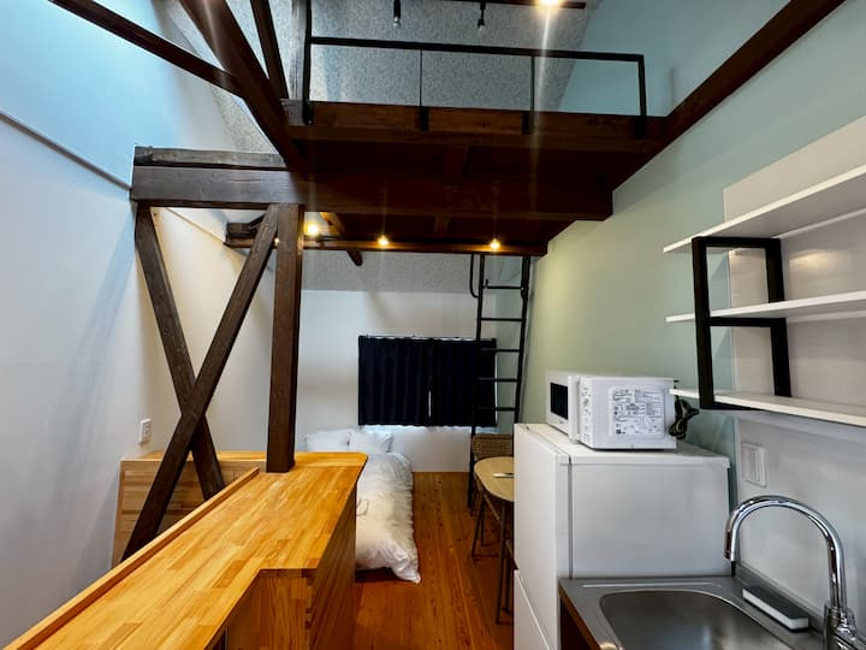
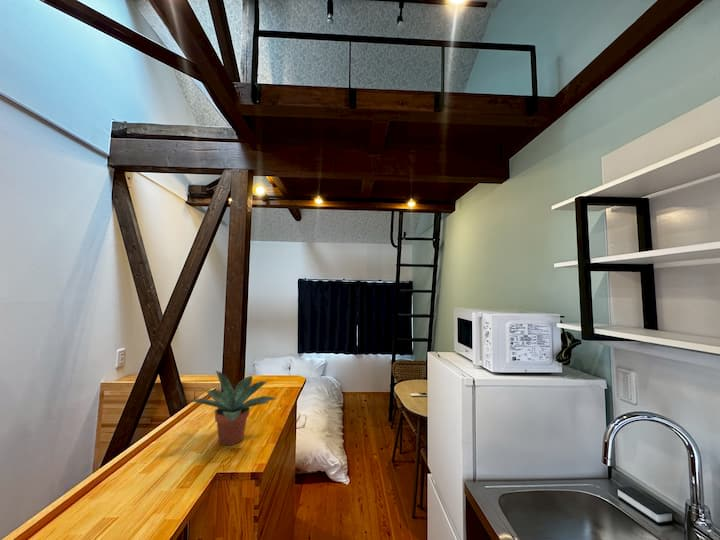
+ potted plant (233, 405)
